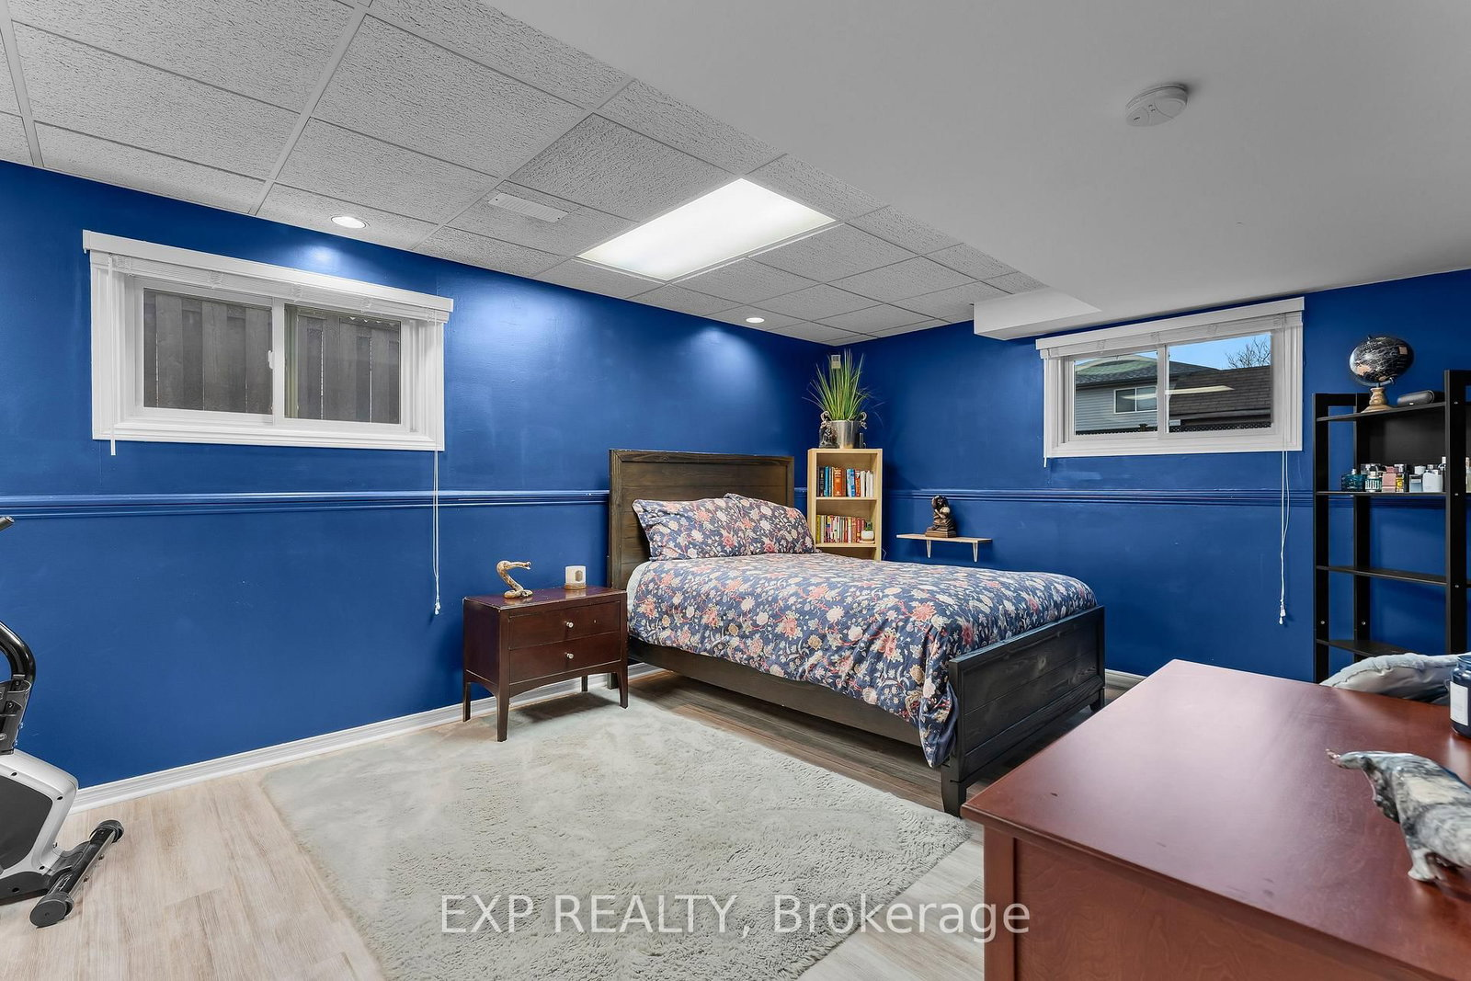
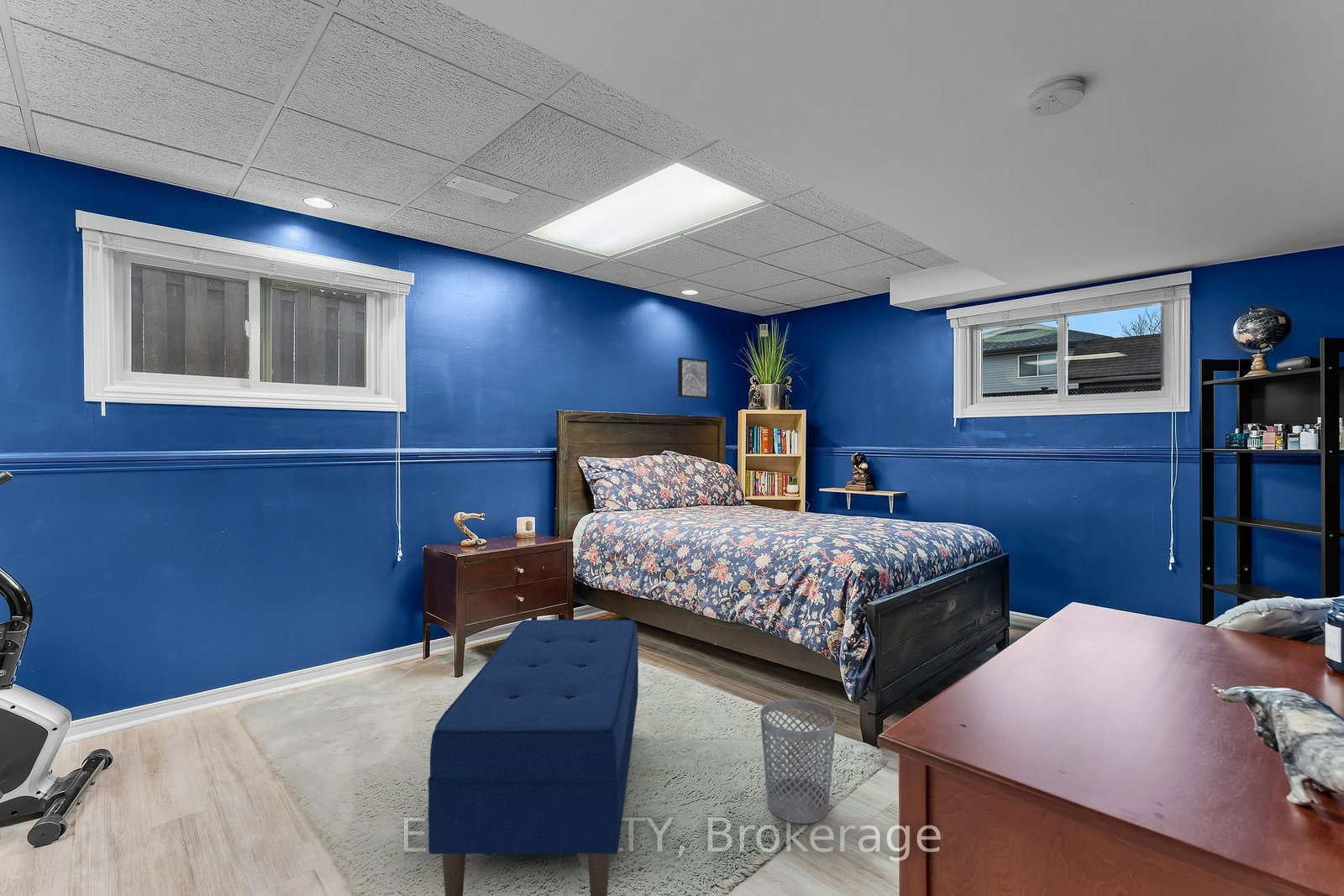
+ bench (558, 731)
+ wall art (693, 378)
+ wastebasket (797, 760)
